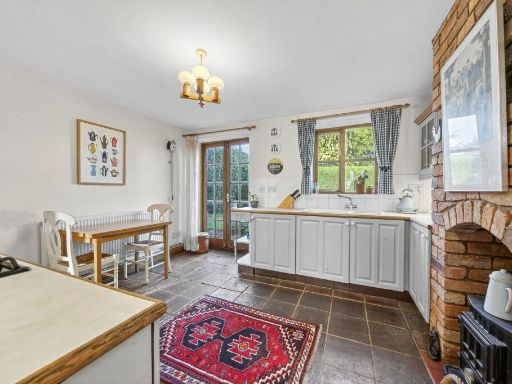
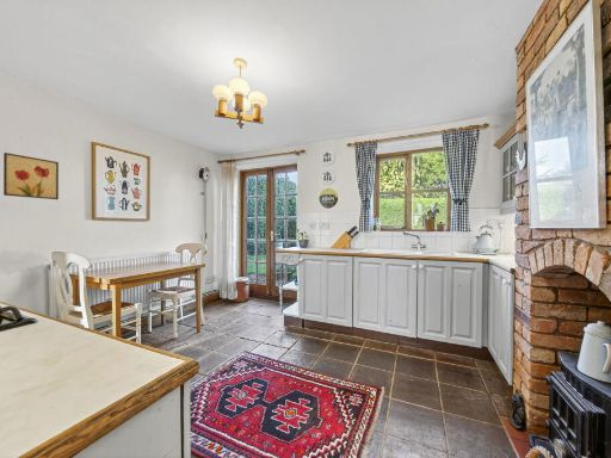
+ wall art (32, 178)
